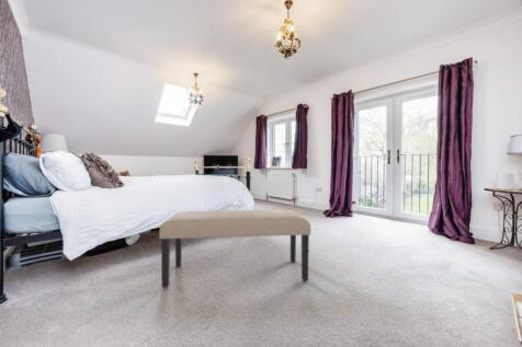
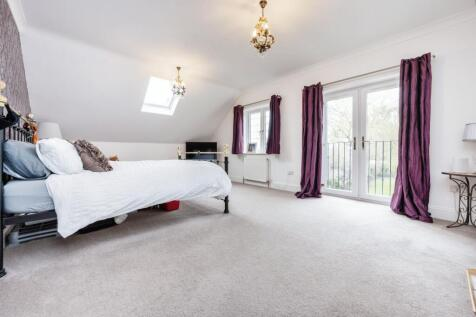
- bench (237, 235)
